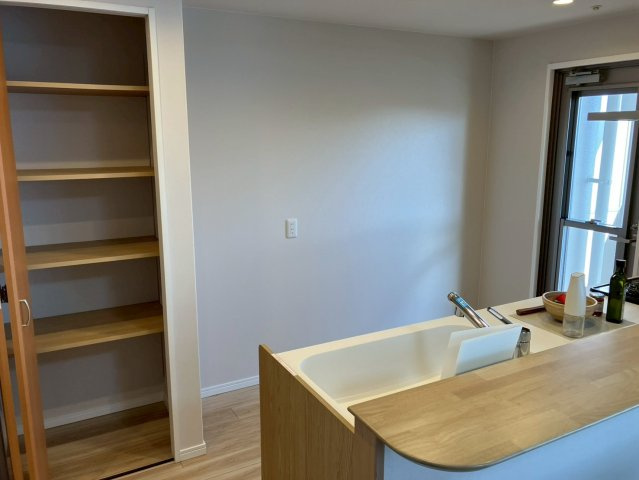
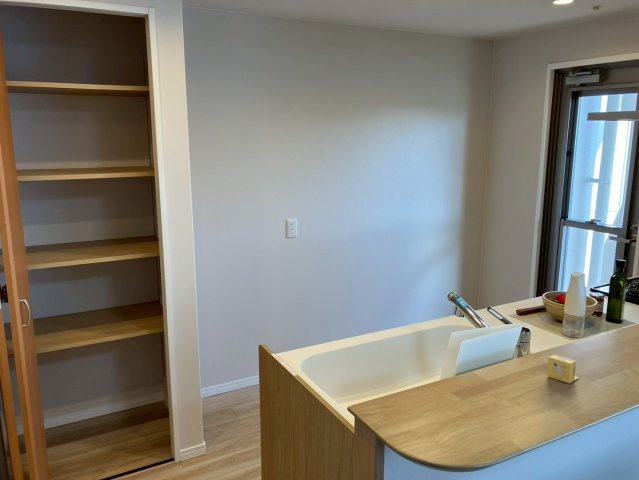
+ tea box (565, 367)
